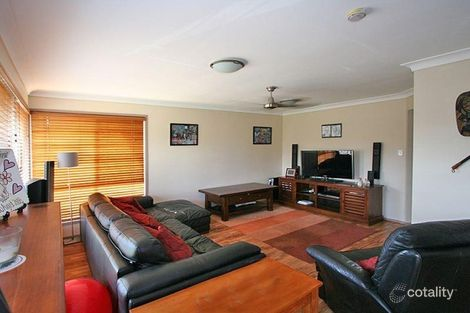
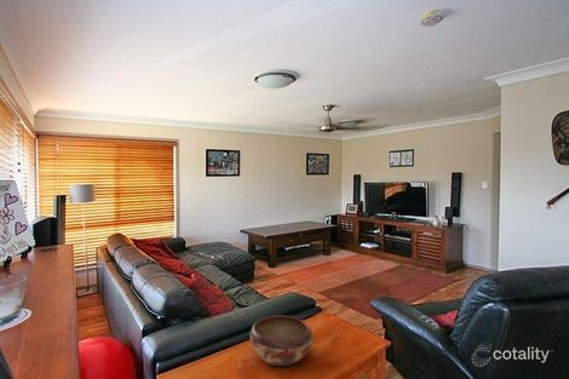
+ decorative bowl (281, 341)
